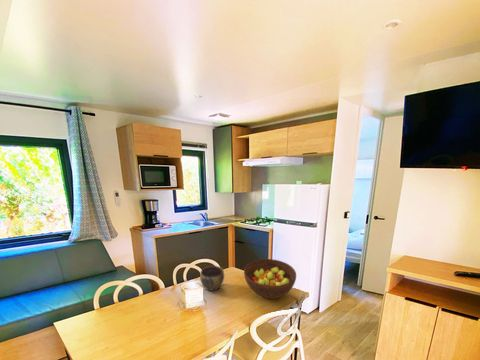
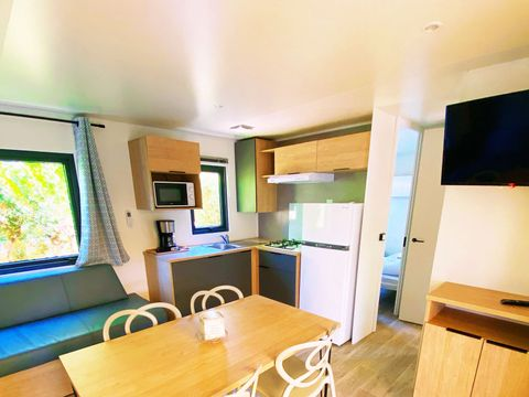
- fruit bowl (269, 282)
- bowl (212, 279)
